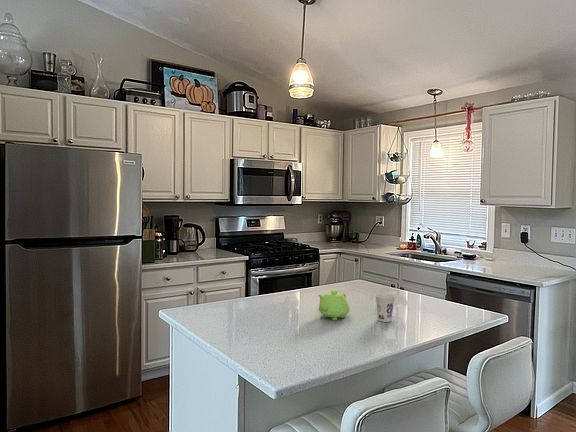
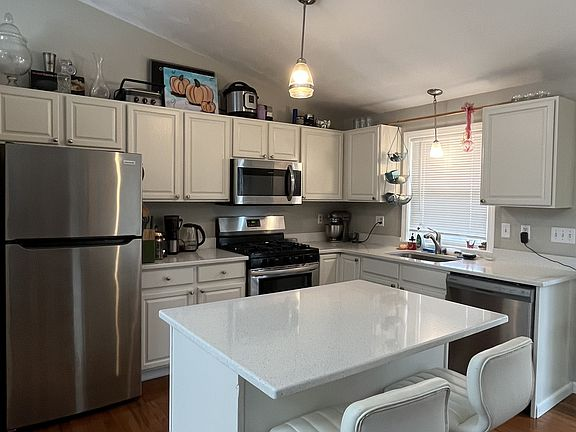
- teapot (332, 304)
- cup (384, 307)
